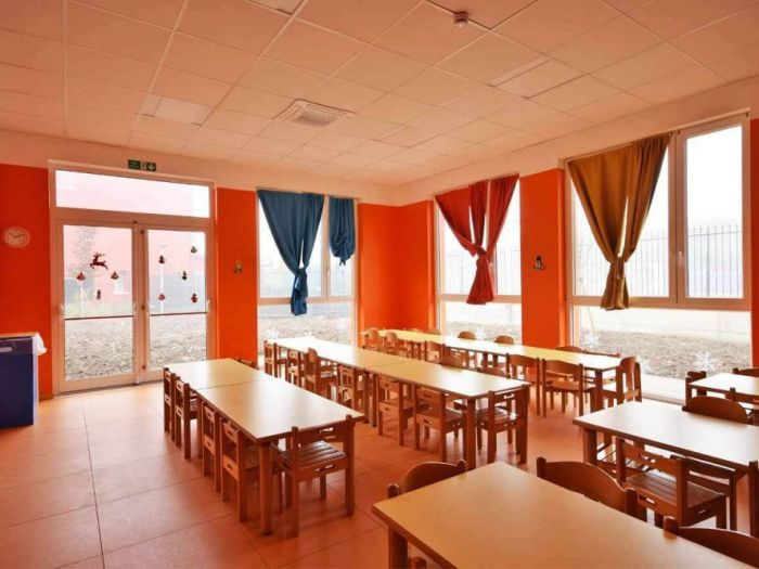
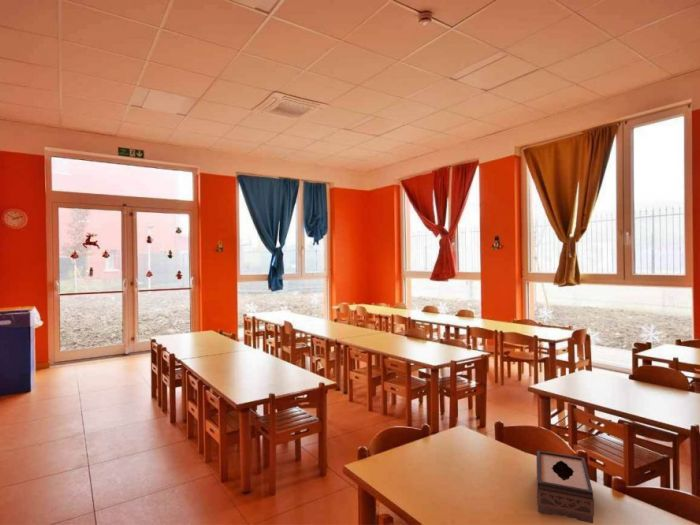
+ tissue box (562, 483)
